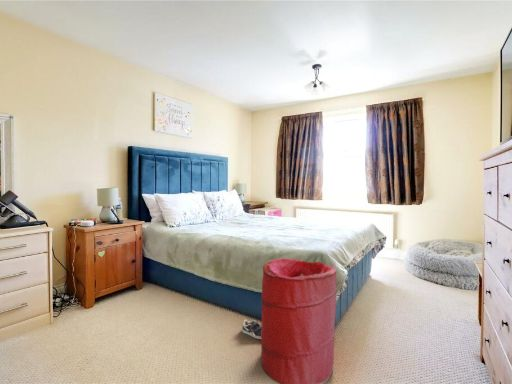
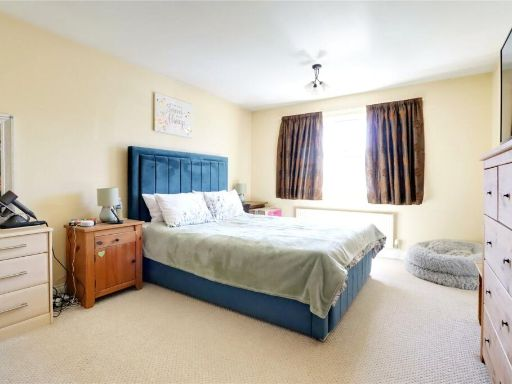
- sneaker (254, 328)
- laundry hamper (298, 312)
